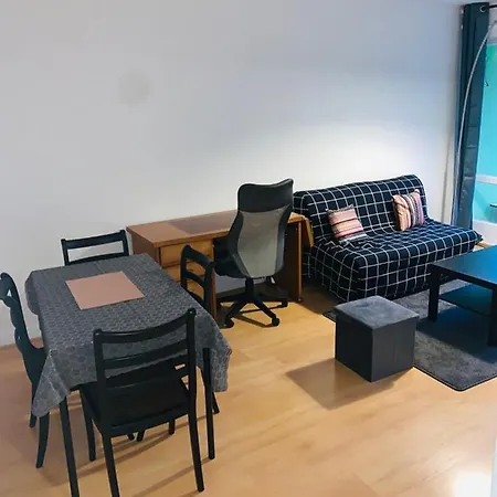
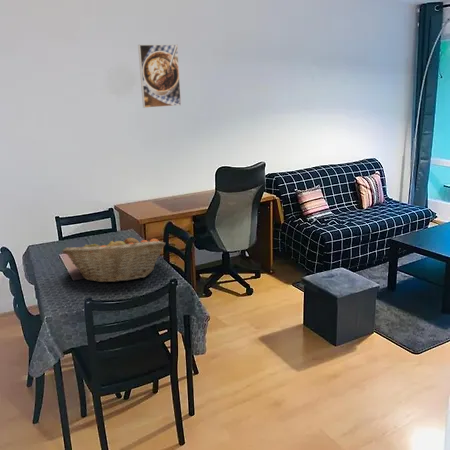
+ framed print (160, 76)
+ fruit basket (115, 254)
